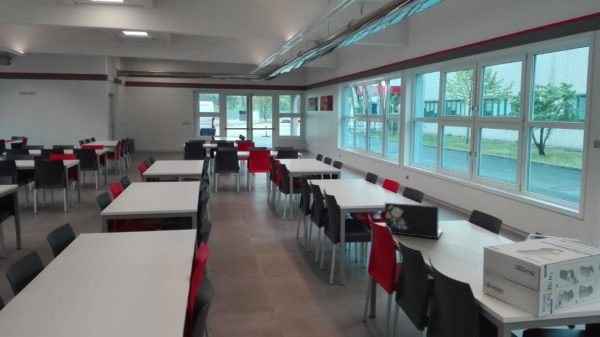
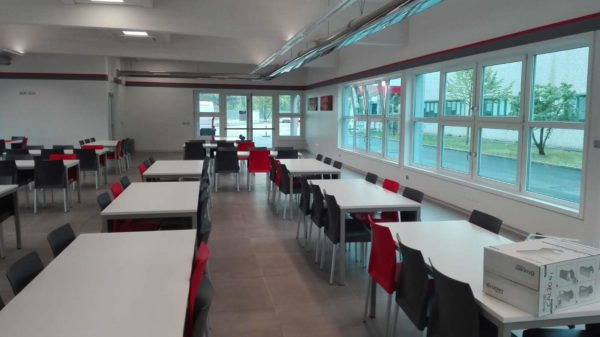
- laptop (414, 217)
